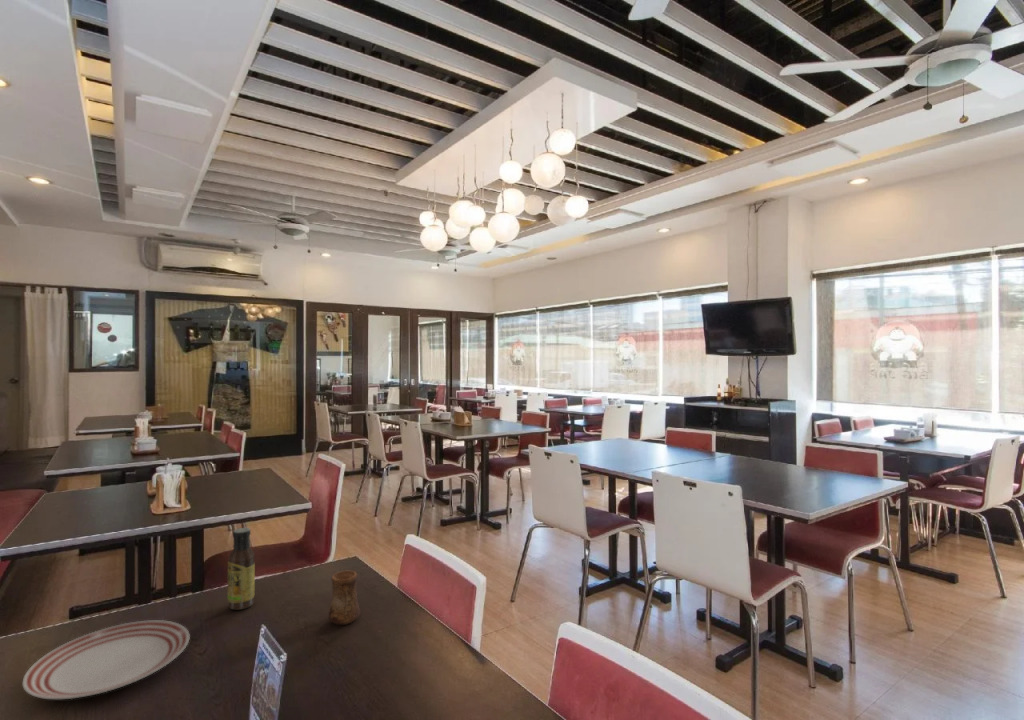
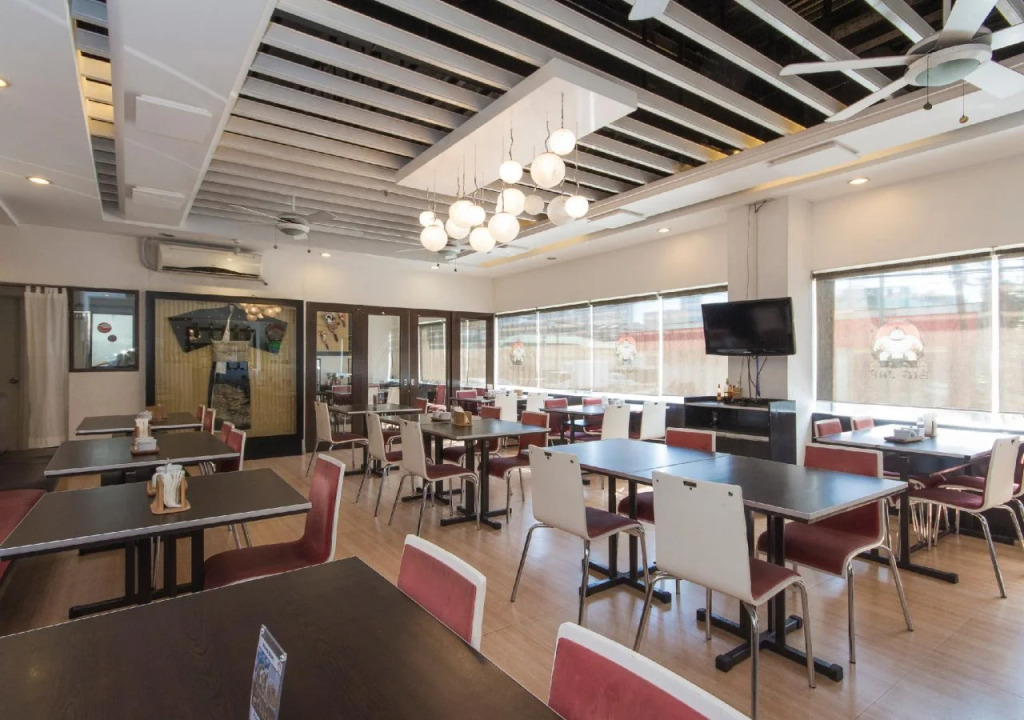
- sauce bottle (241, 567)
- cup (344, 597)
- dinner plate (112, 660)
